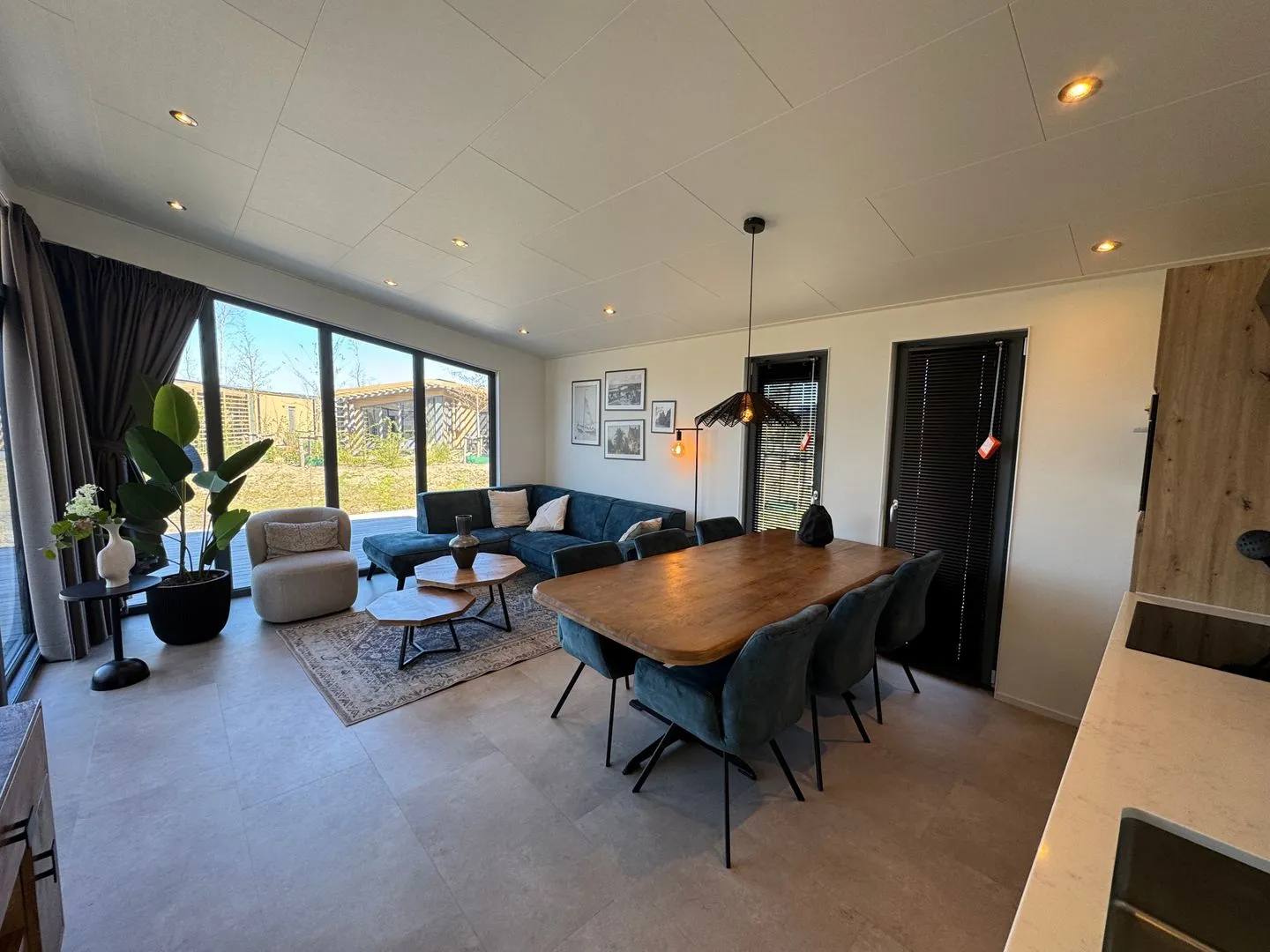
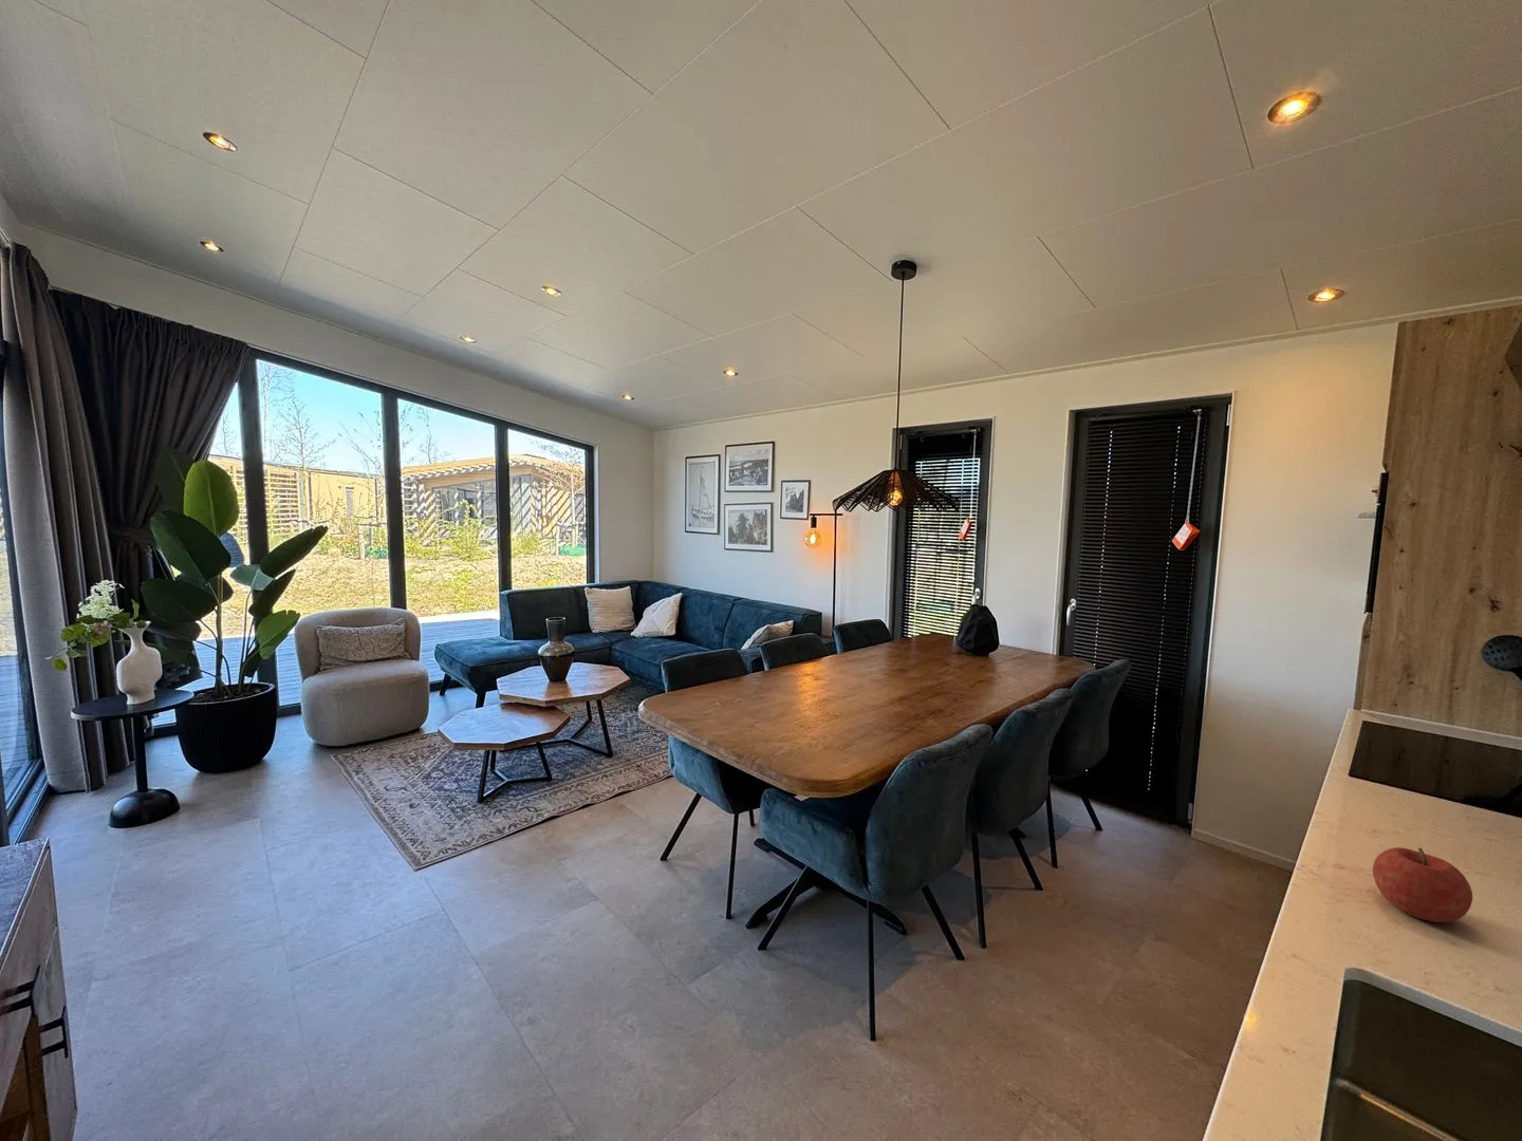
+ fruit (1419, 879)
